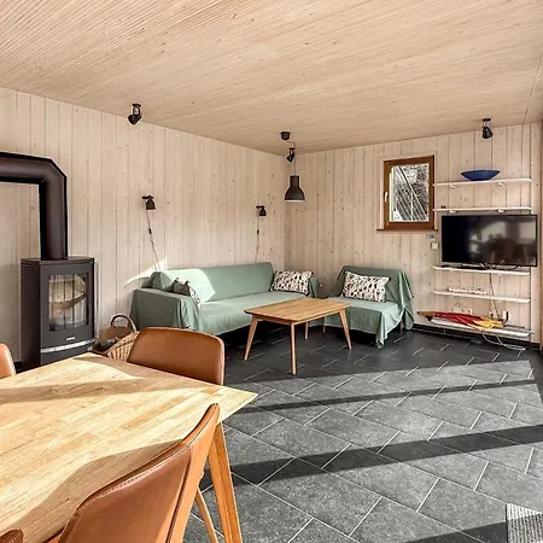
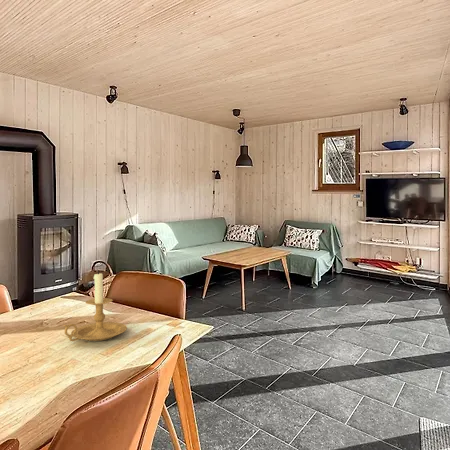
+ candle holder (98, 303)
